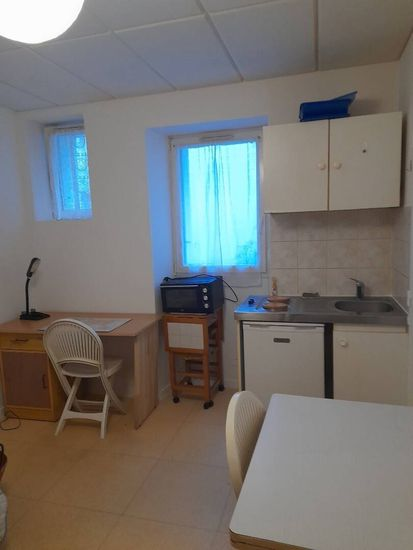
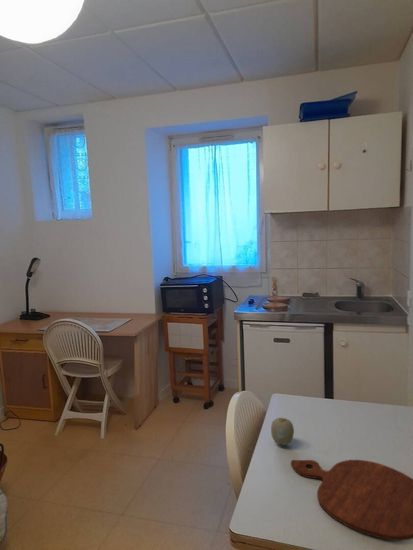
+ cutting board (352, 486)
+ fruit (282, 431)
